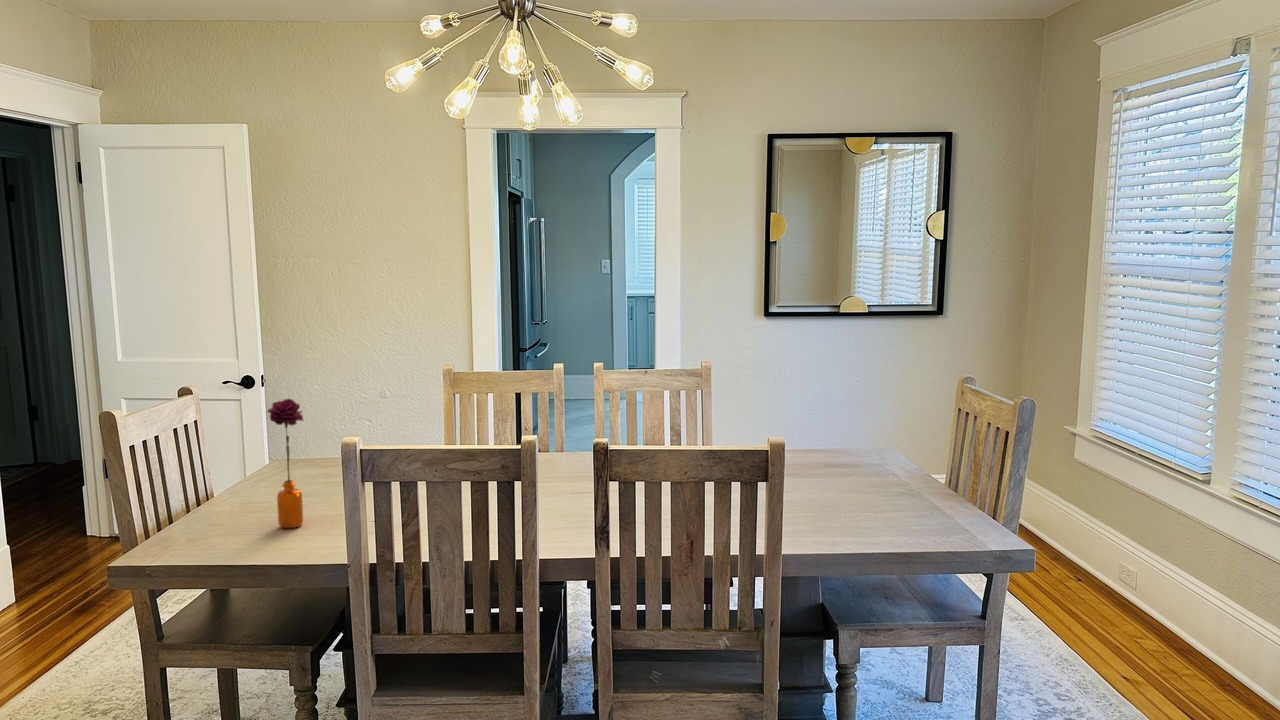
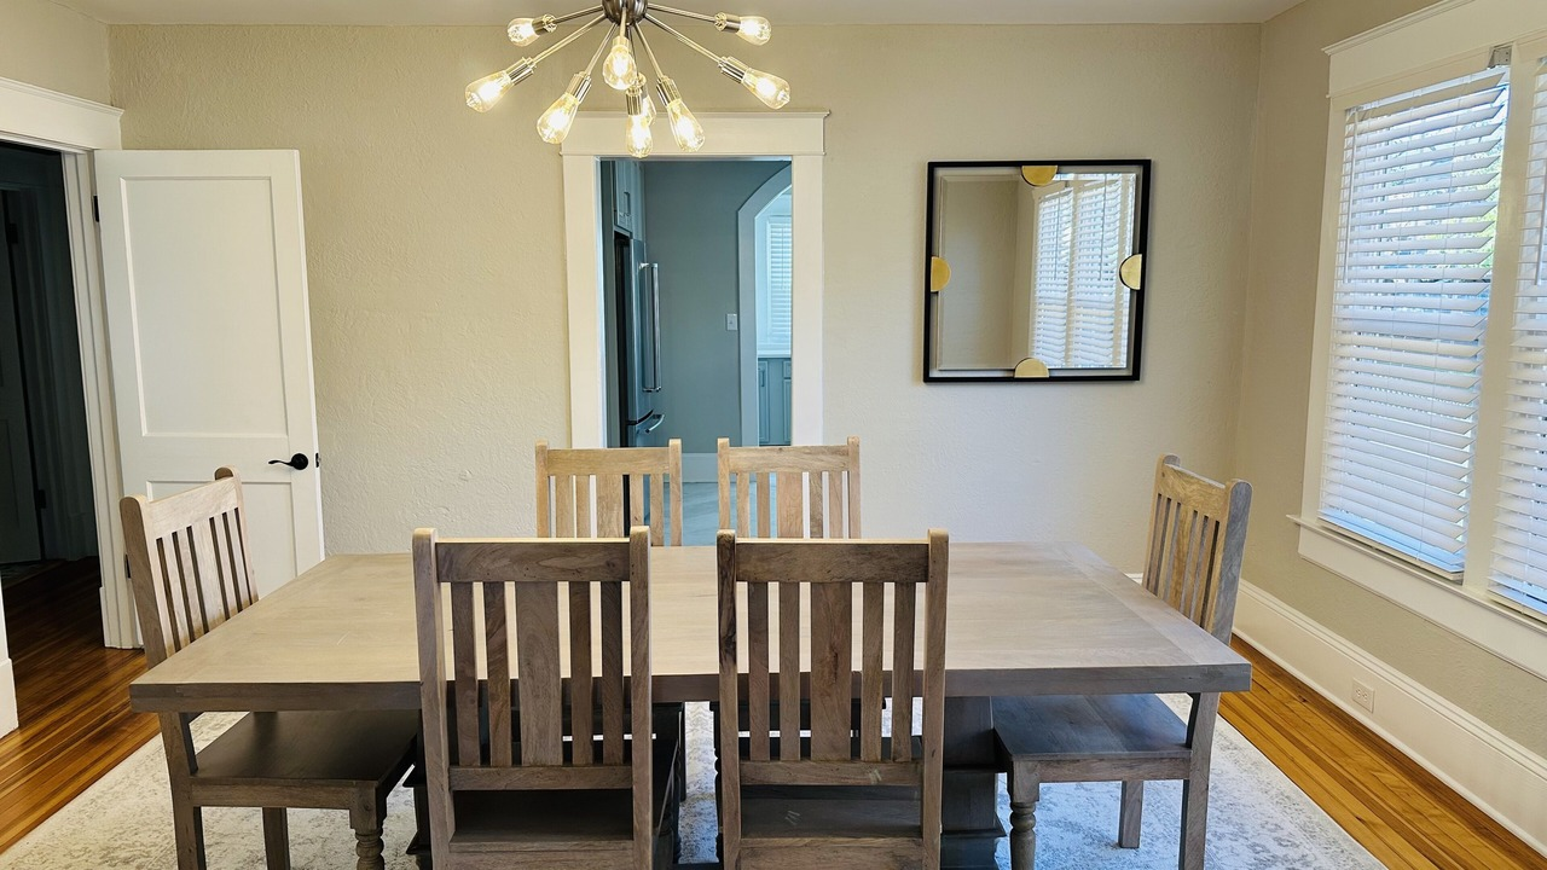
- flower (287, 462)
